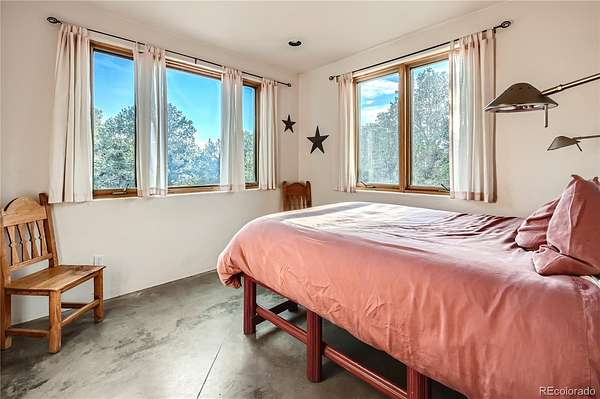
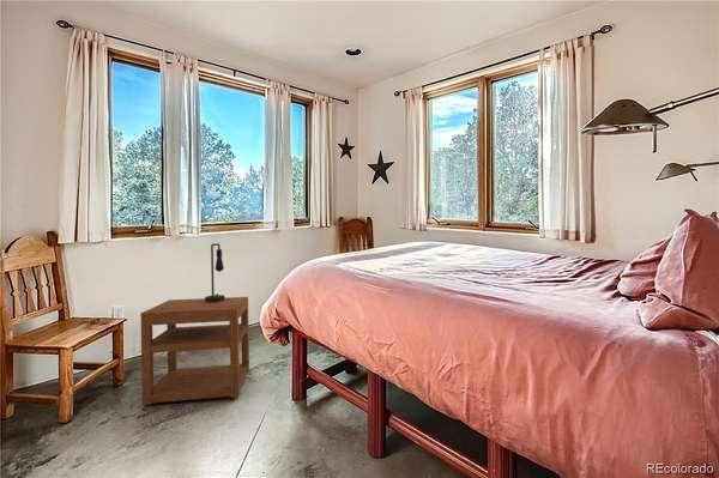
+ nightstand (200, 344)
+ table lamp (216, 270)
